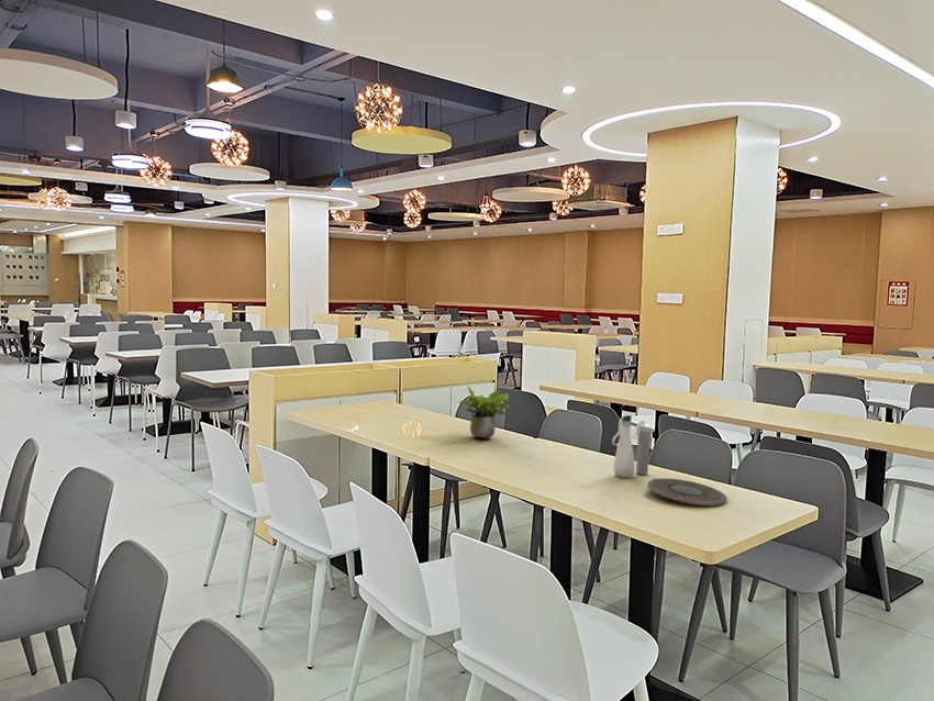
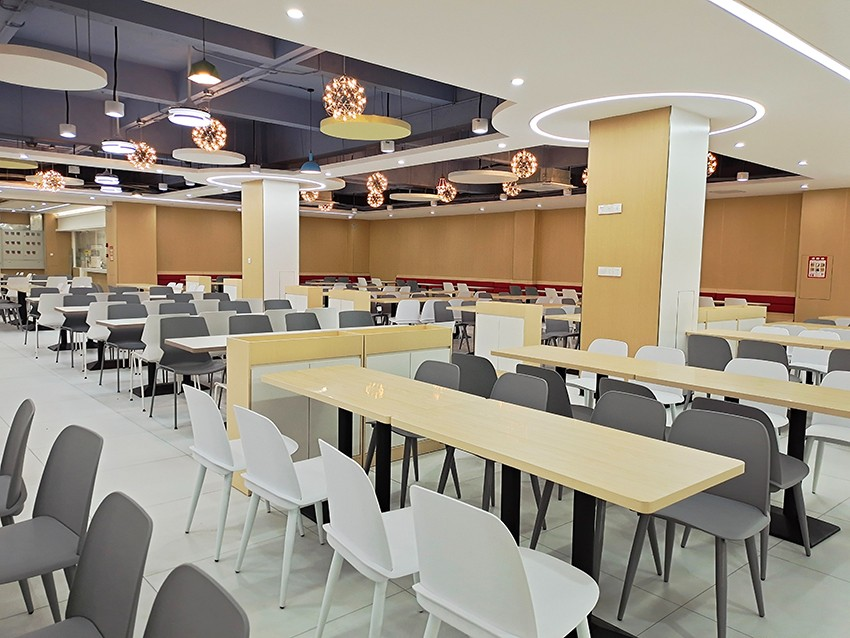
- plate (686, 490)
- water bottle (630, 445)
- potted plant (486, 412)
